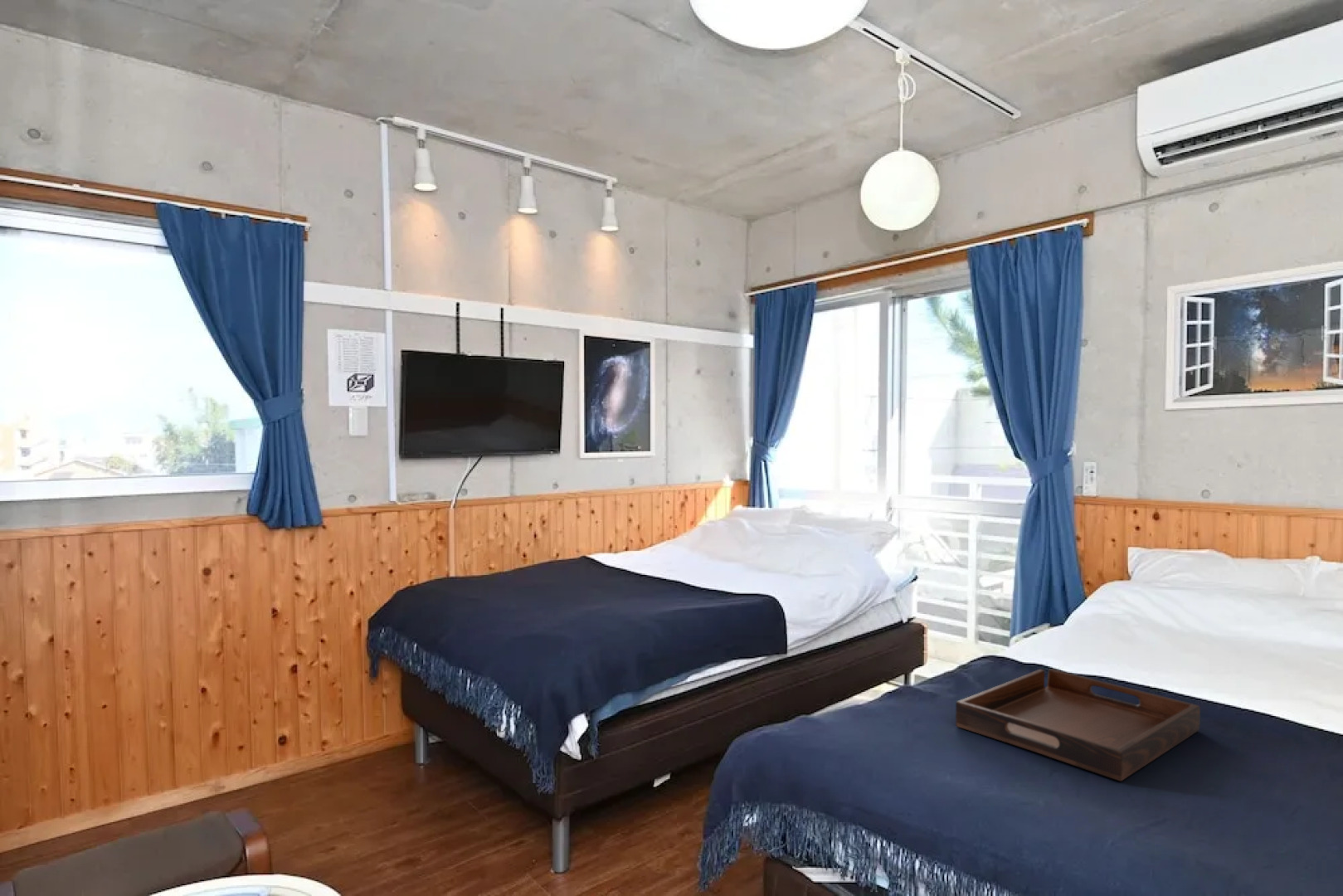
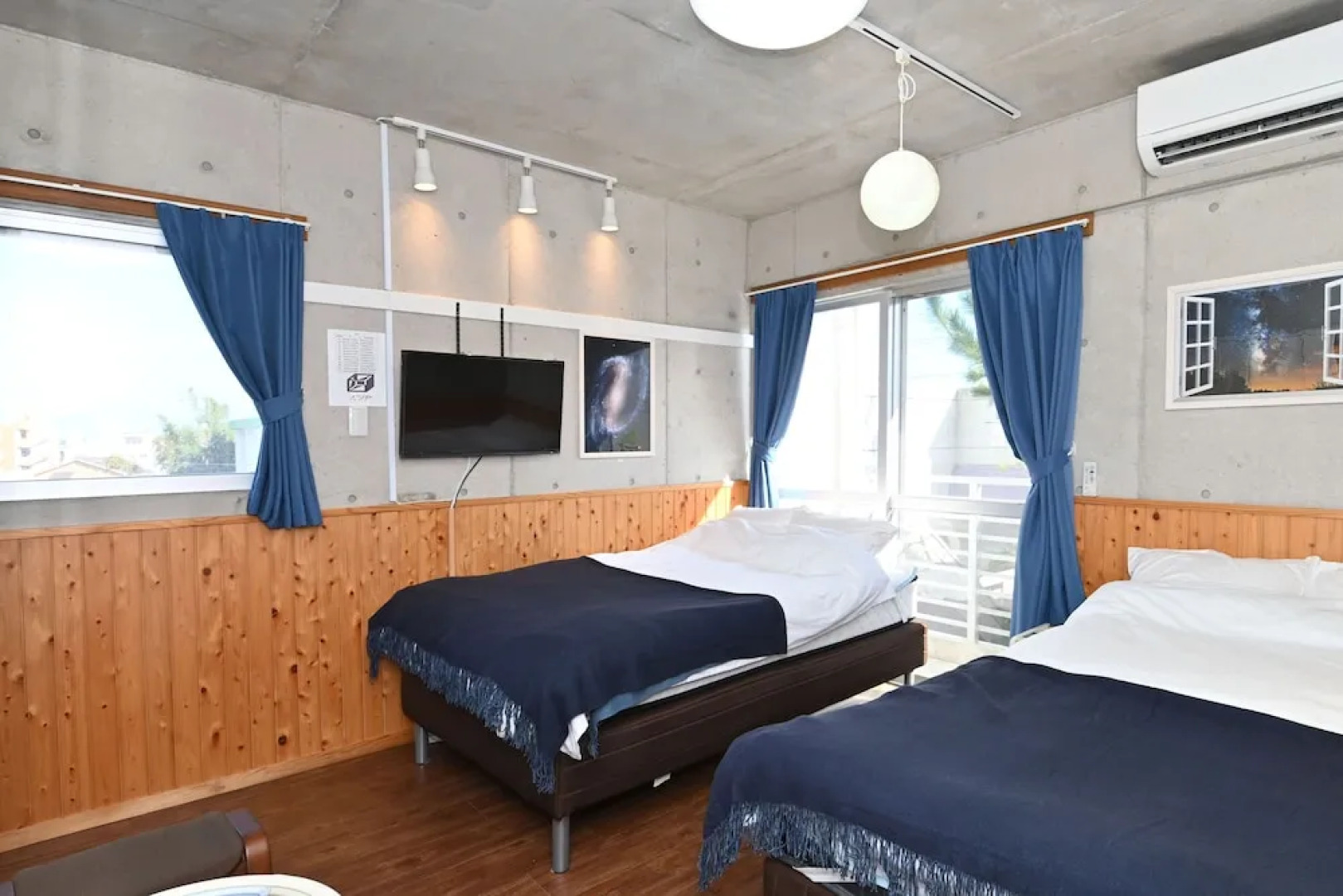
- serving tray (1077, 715)
